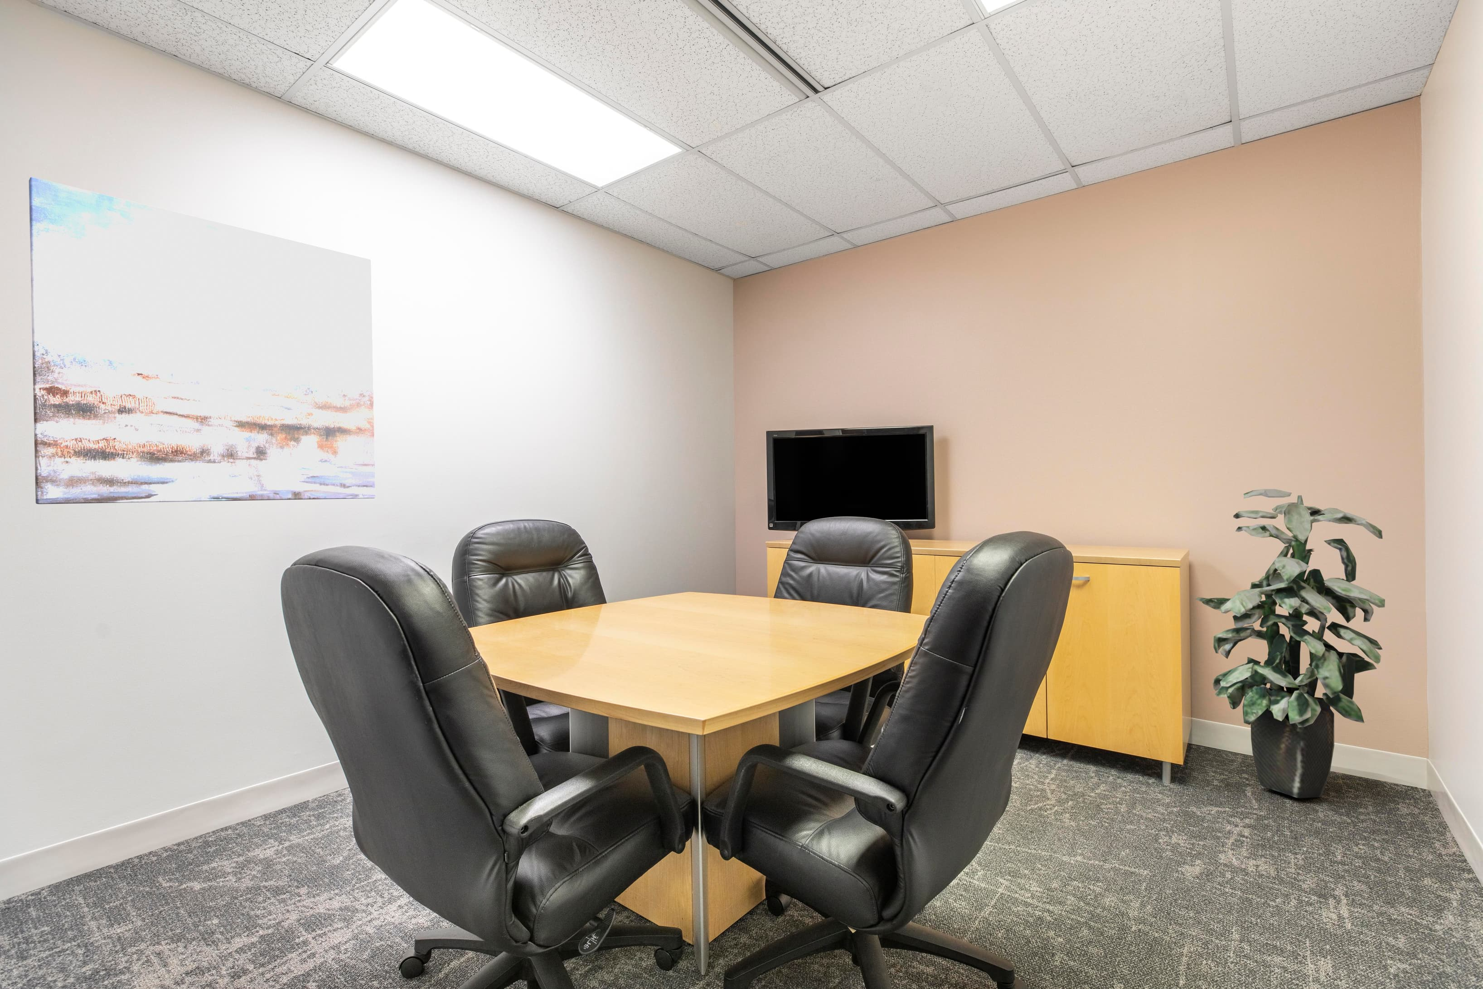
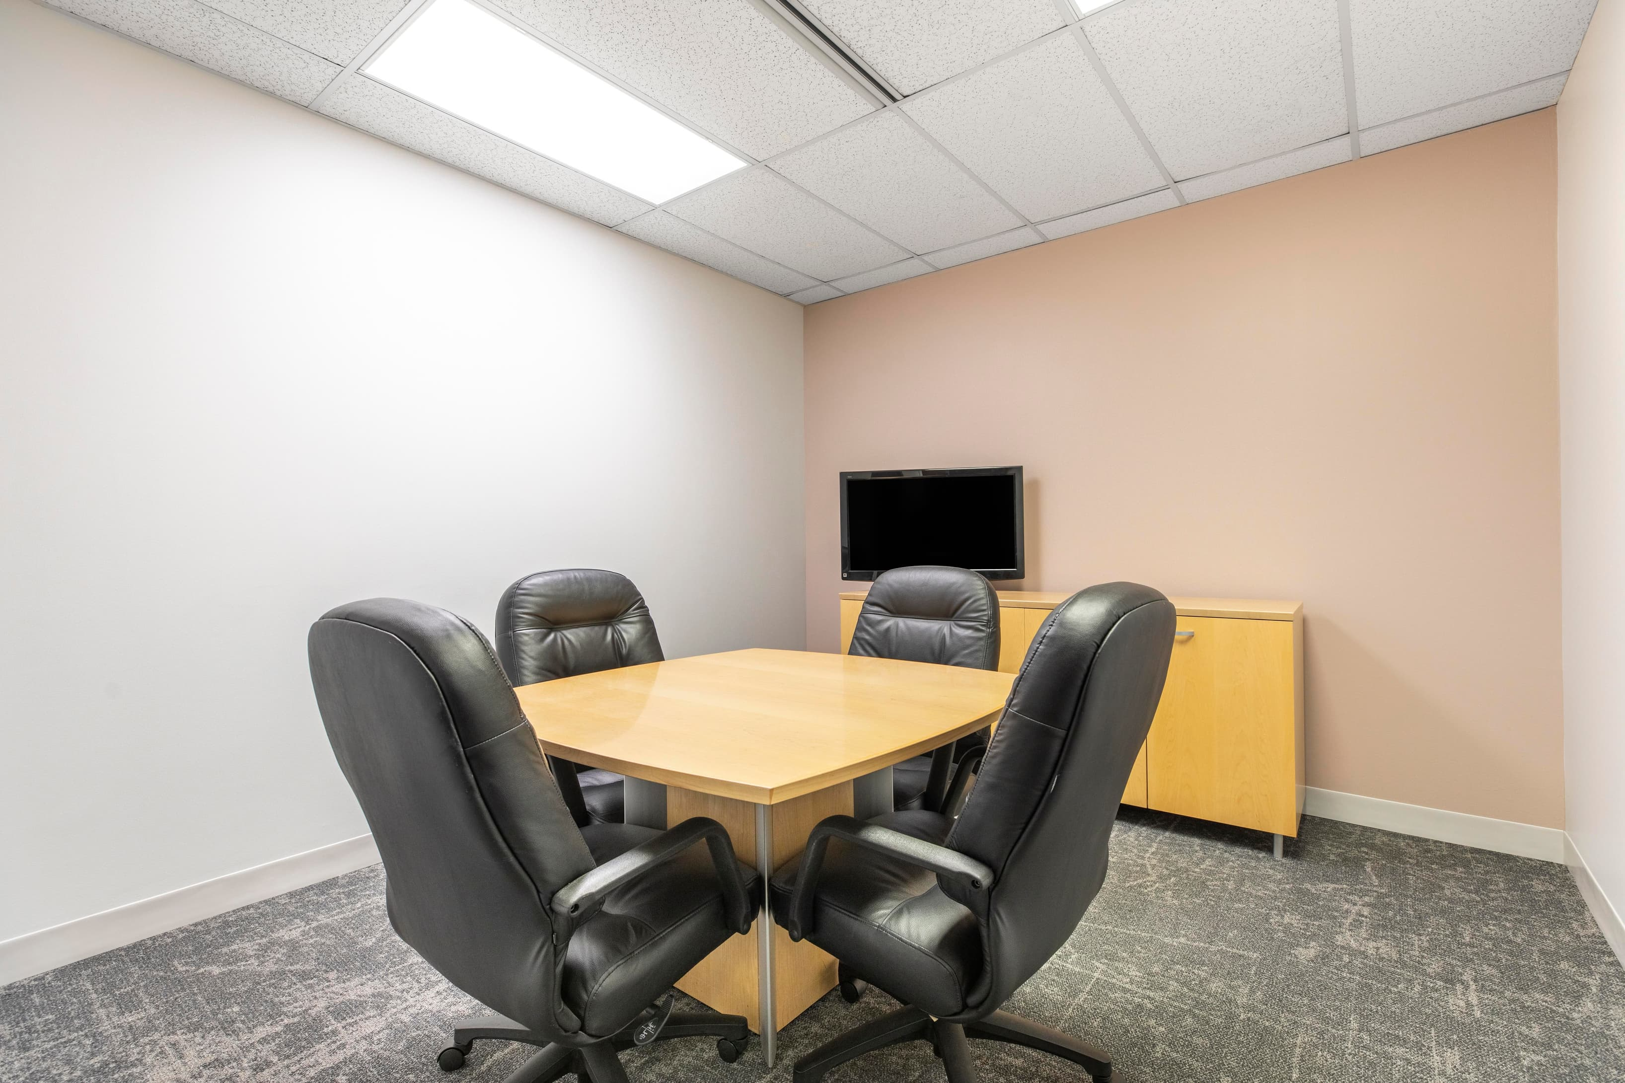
- wall art (228, 363)
- indoor plant (1285, 638)
